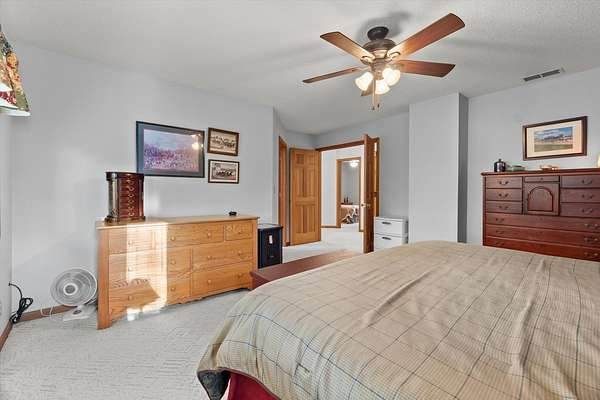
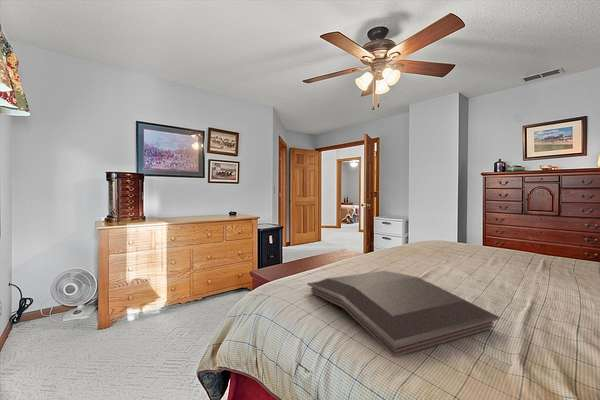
+ serving tray (387, 294)
